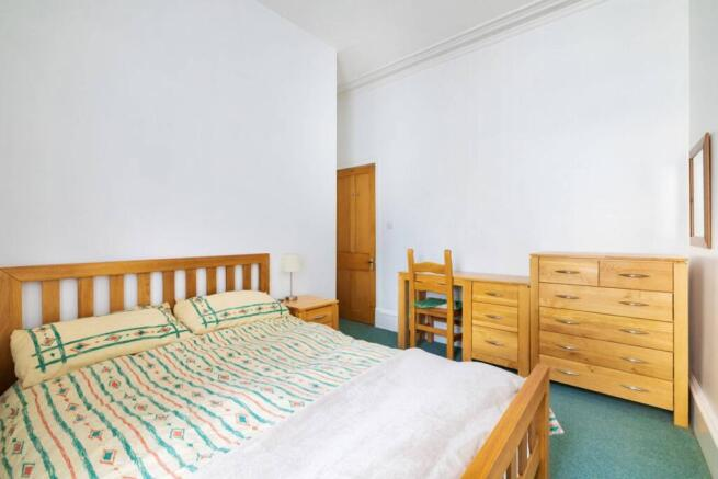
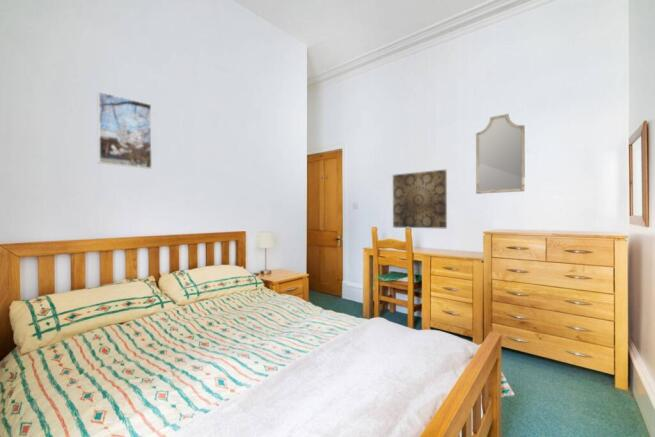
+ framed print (125, 132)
+ wall art (418, 200)
+ home mirror (499, 154)
